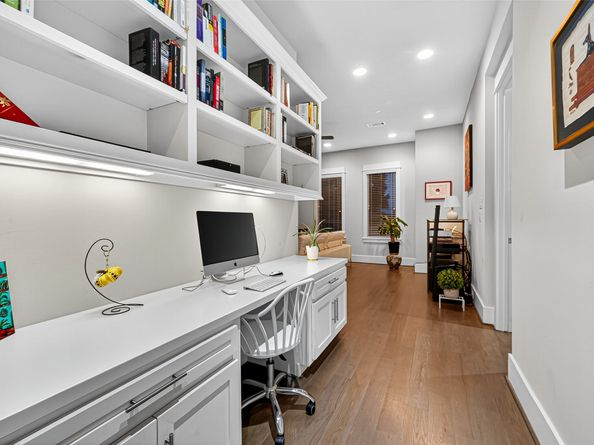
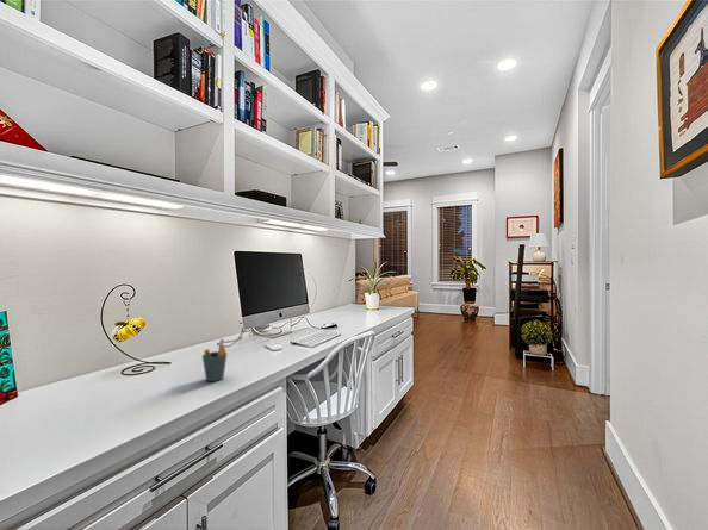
+ pen holder (215, 360)
